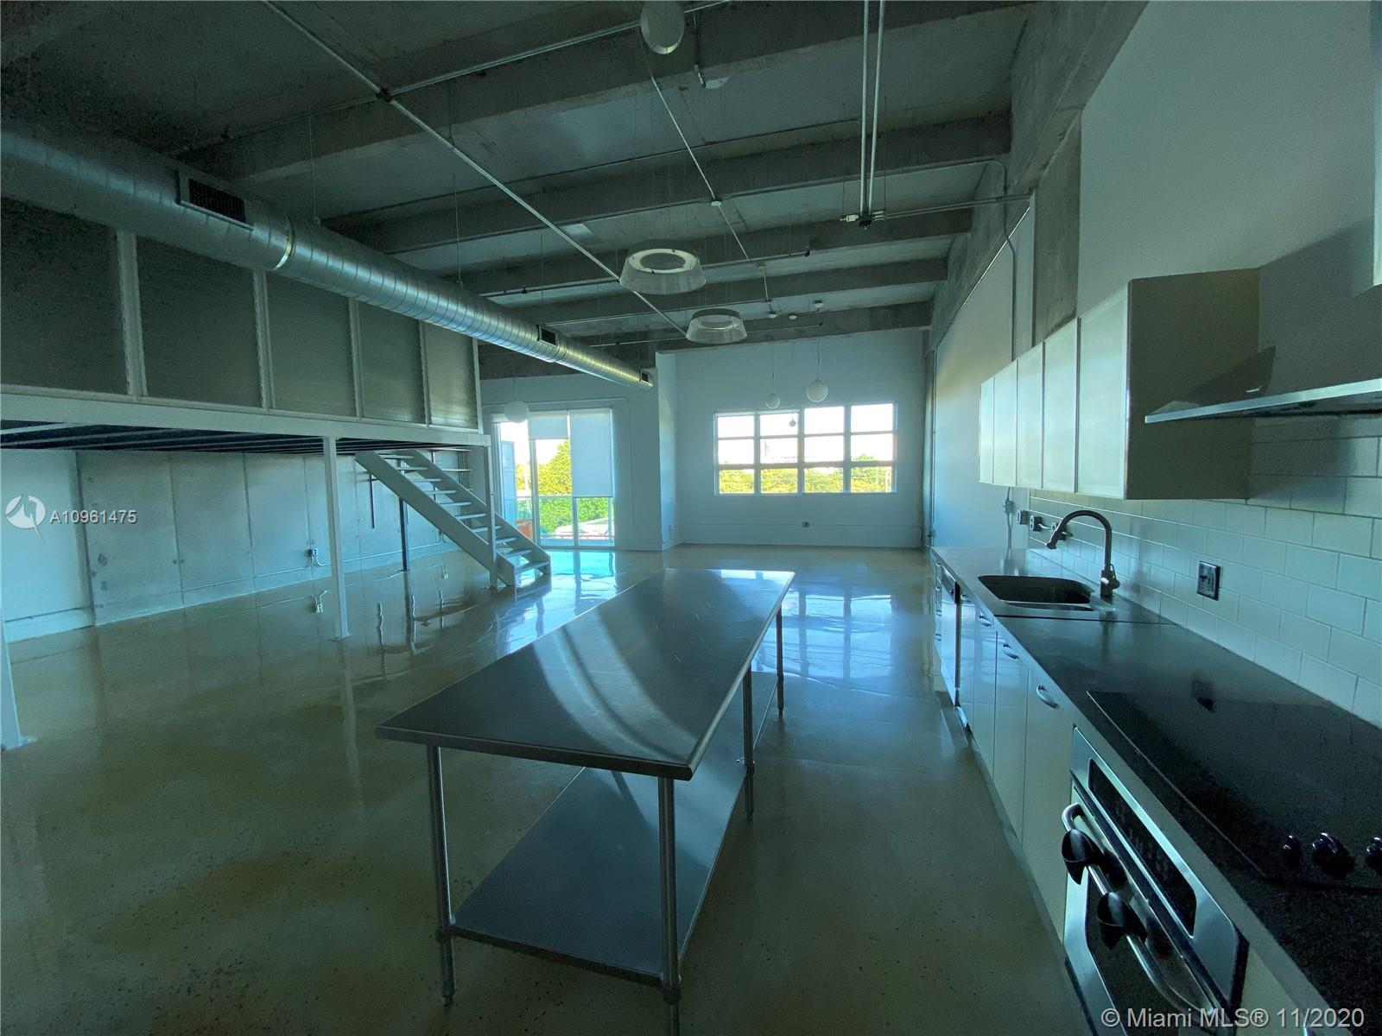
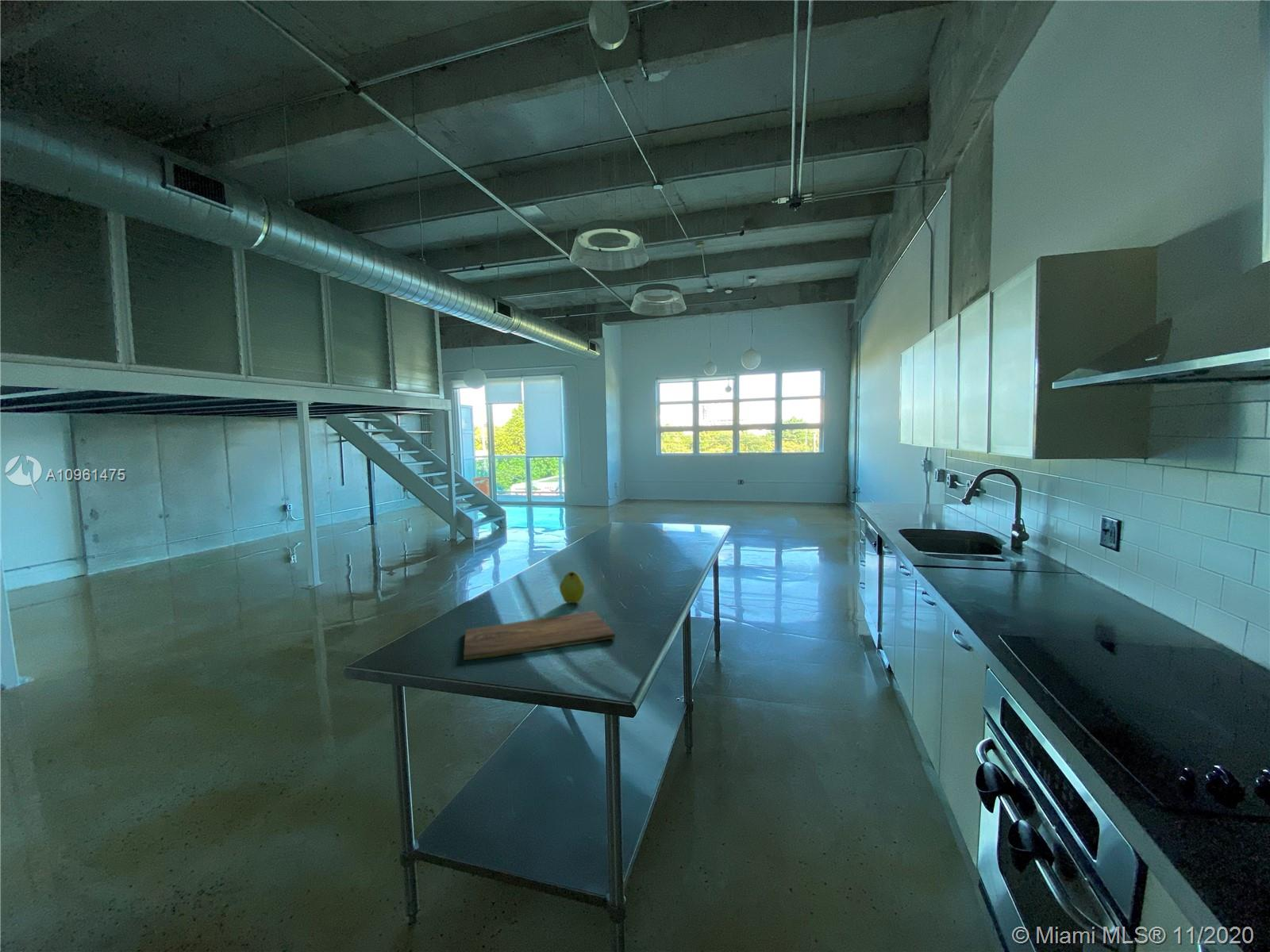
+ fruit (572, 586)
+ cutting board (537, 633)
